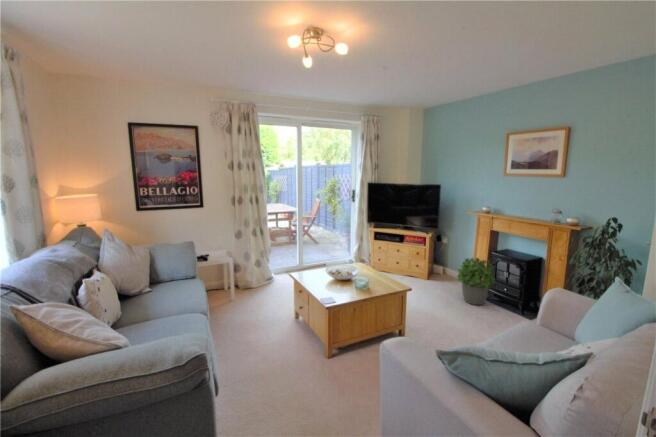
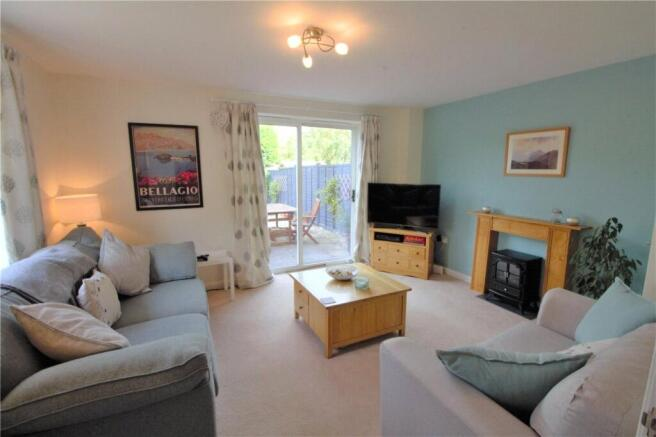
- potted plant (475, 279)
